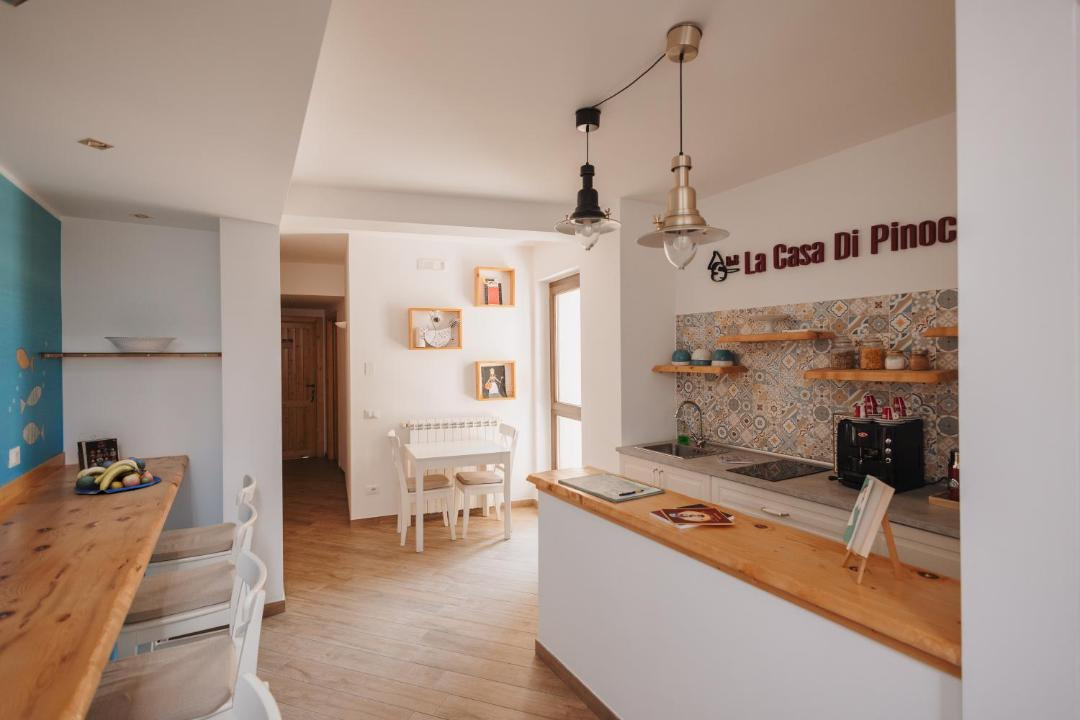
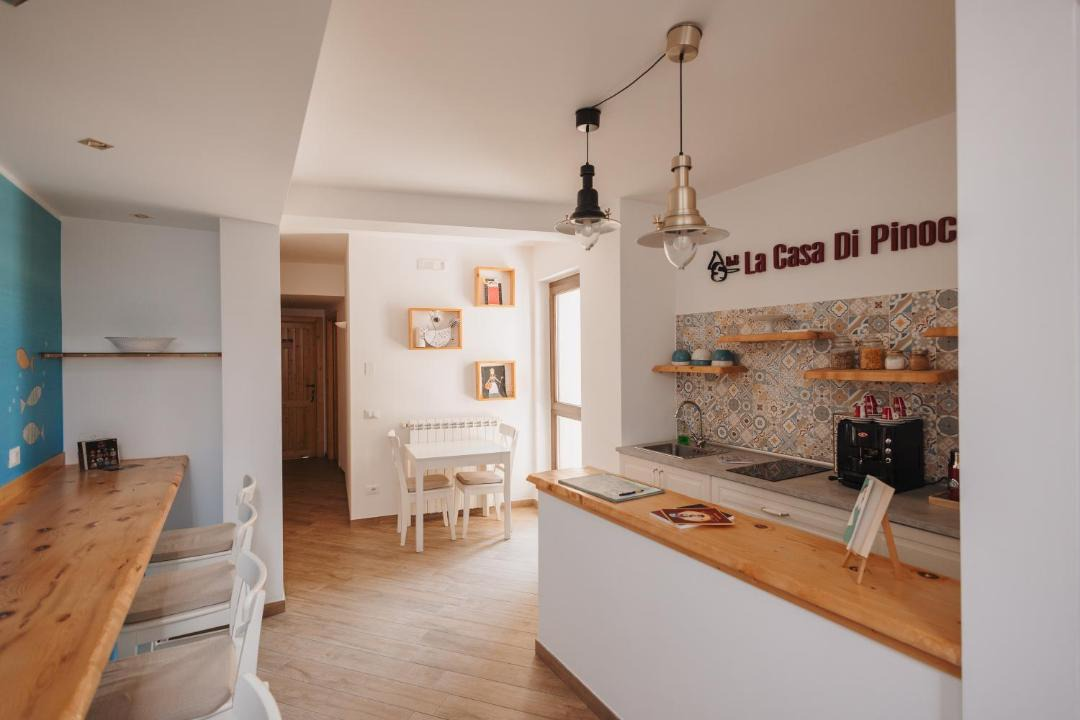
- fruit bowl (119, 472)
